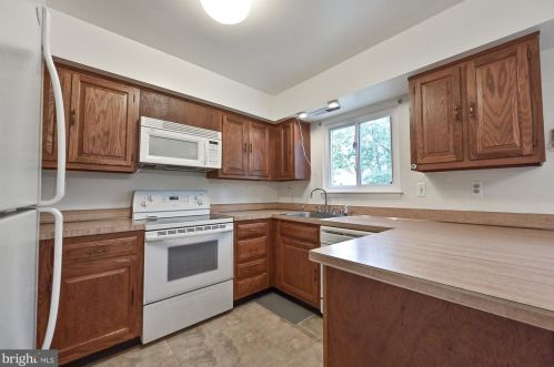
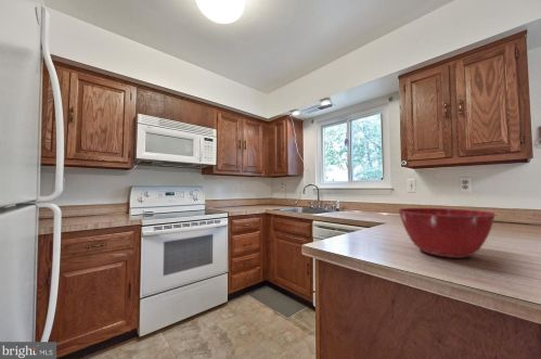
+ mixing bowl (441, 231)
